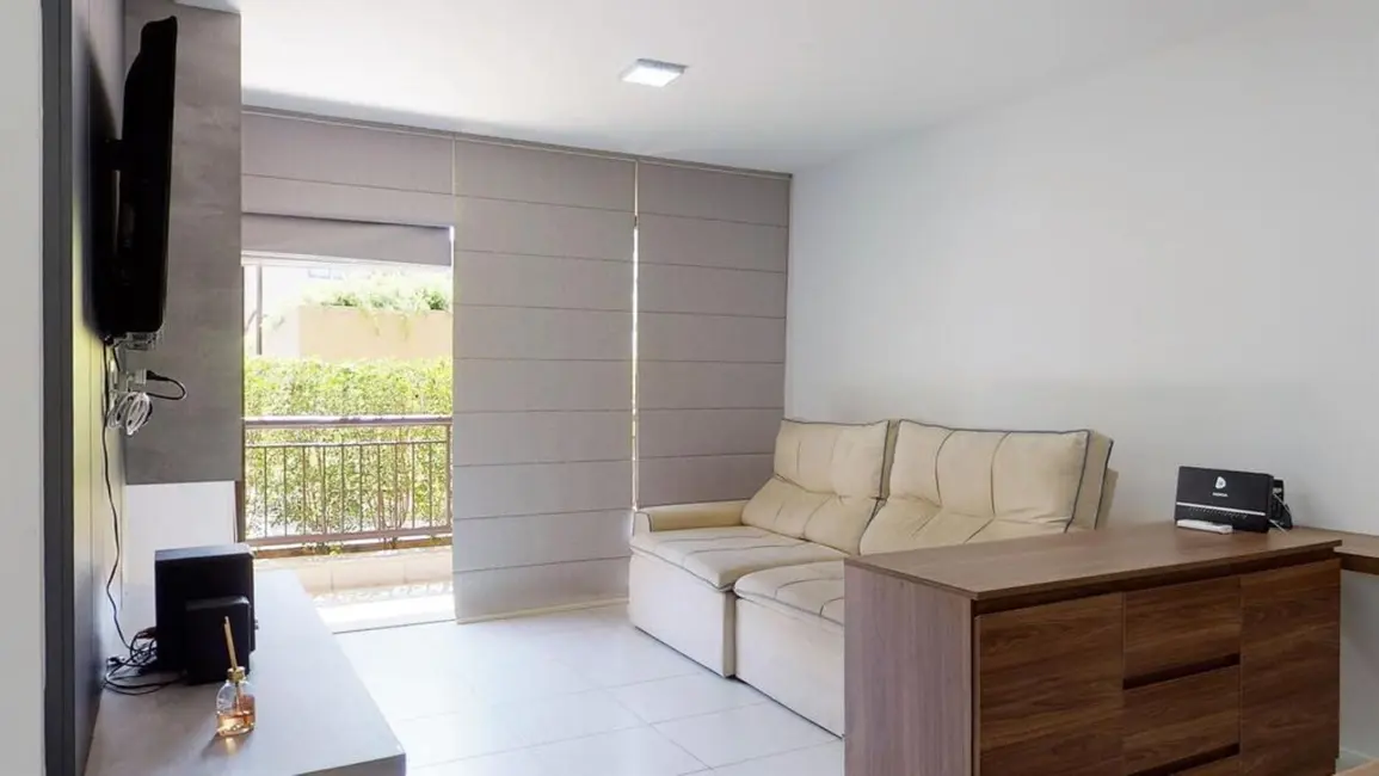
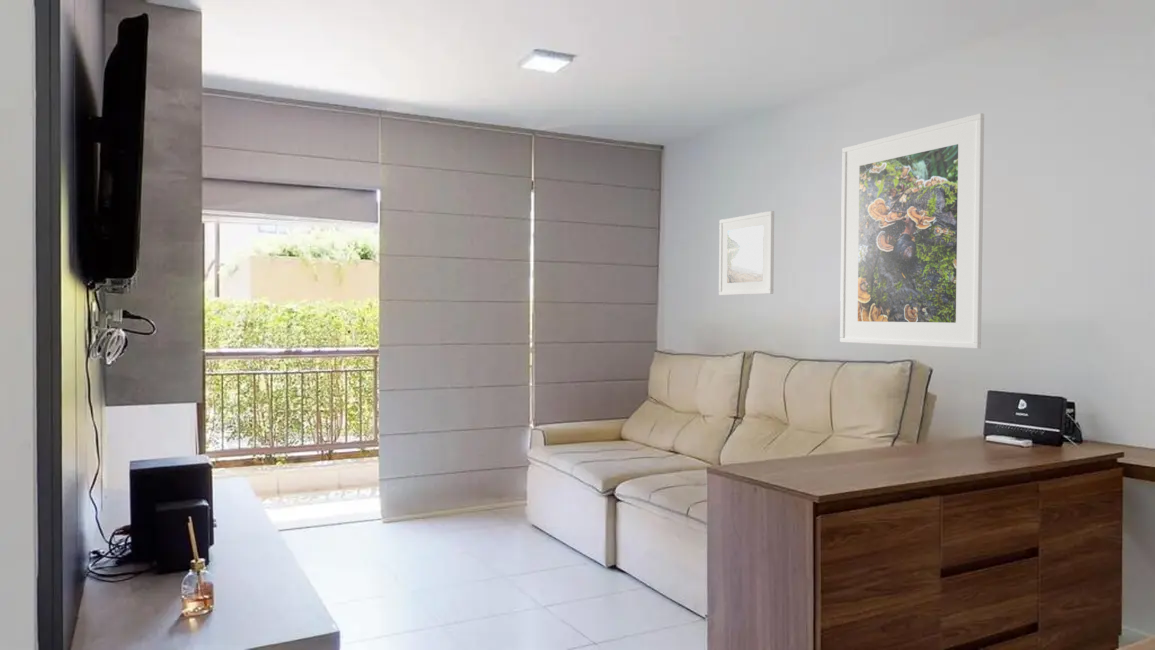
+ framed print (905, 239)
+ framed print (745, 255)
